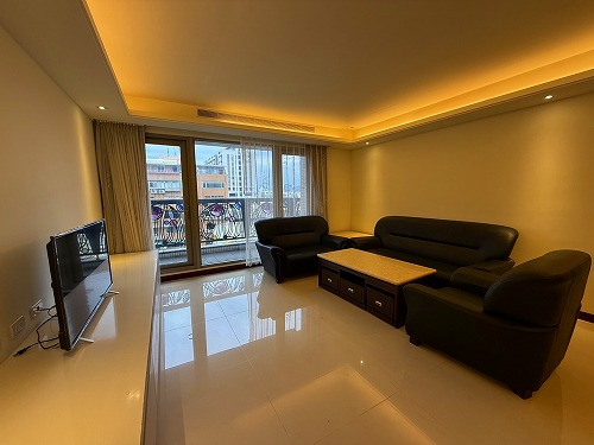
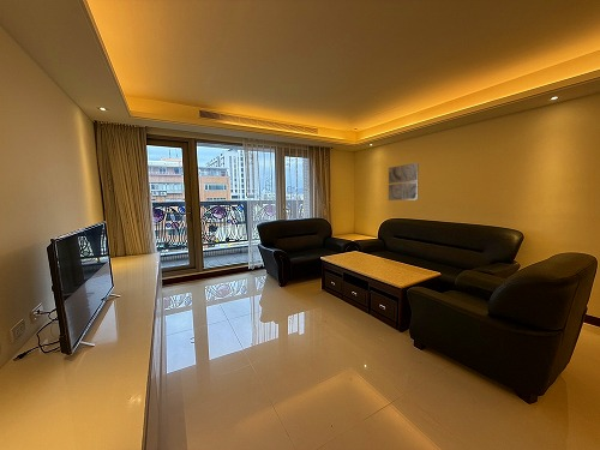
+ wall art (402, 181)
